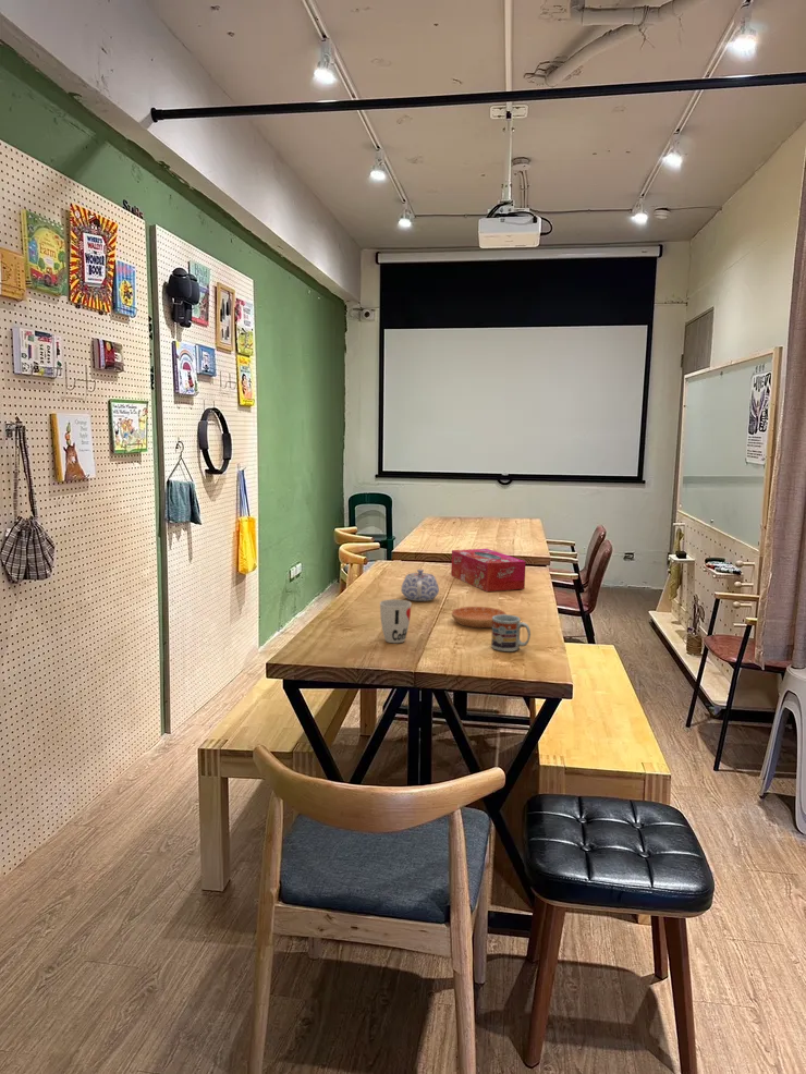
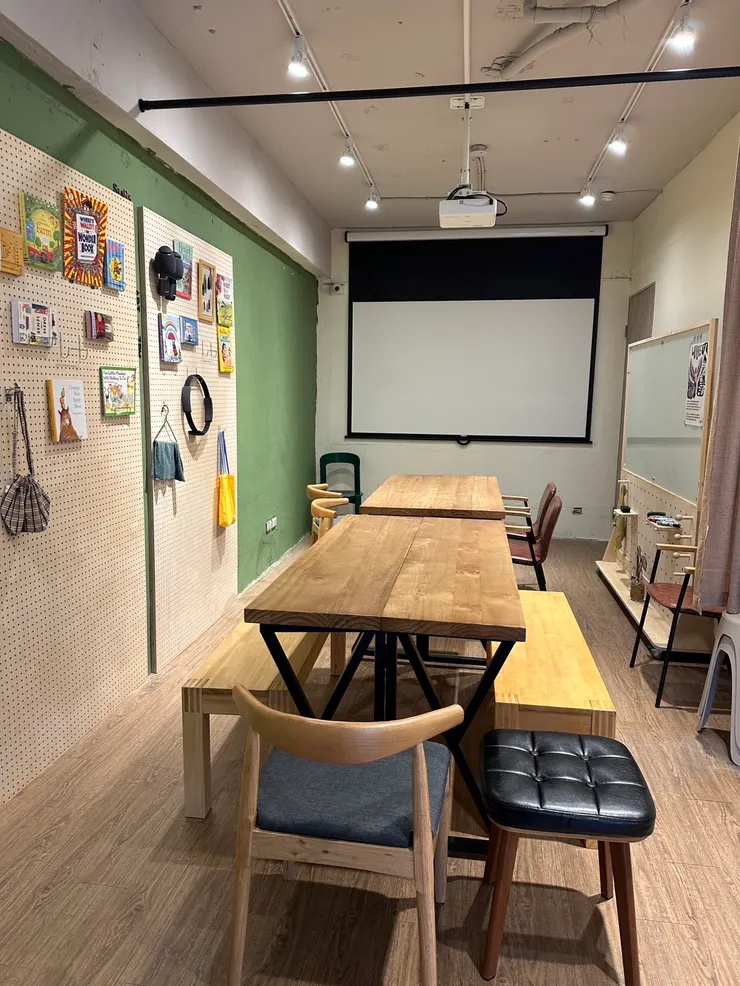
- tissue box (486, 569)
- cup (511, 633)
- cup (394, 621)
- saucer (478, 617)
- teapot (419, 583)
